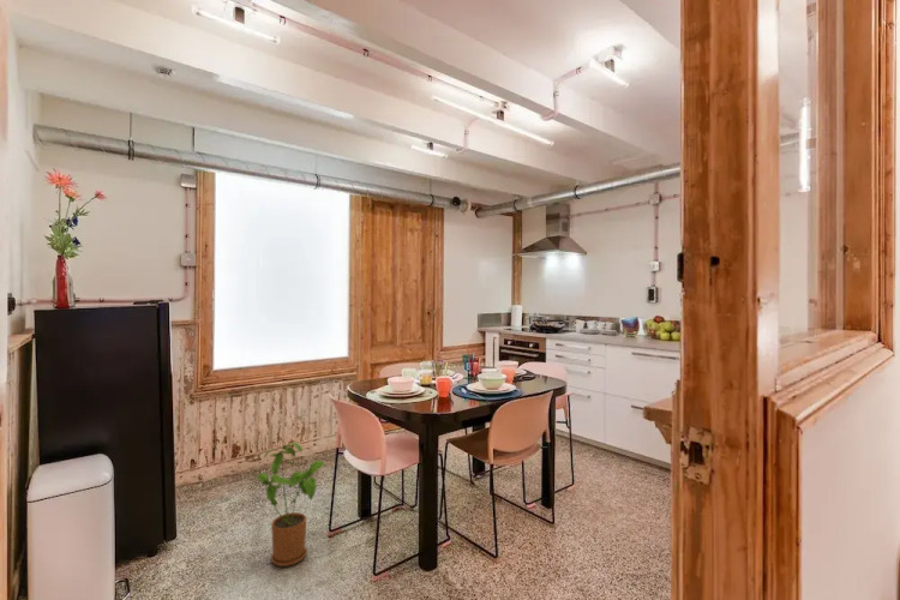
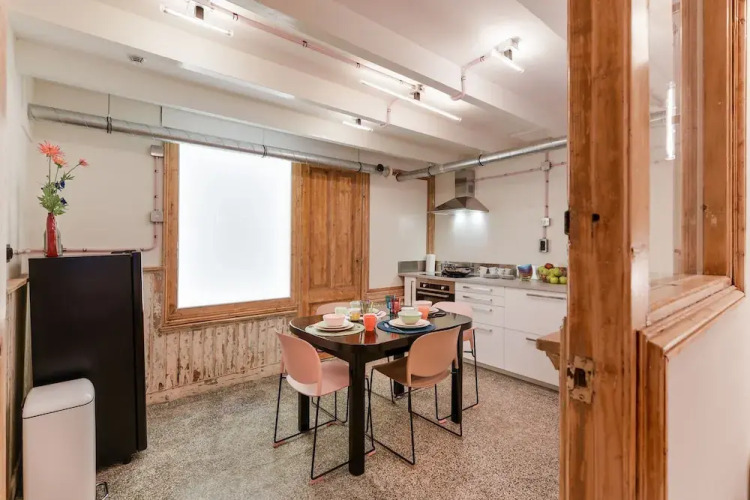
- house plant (293, 500)
